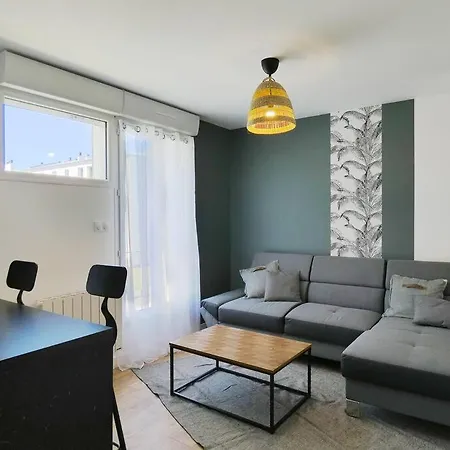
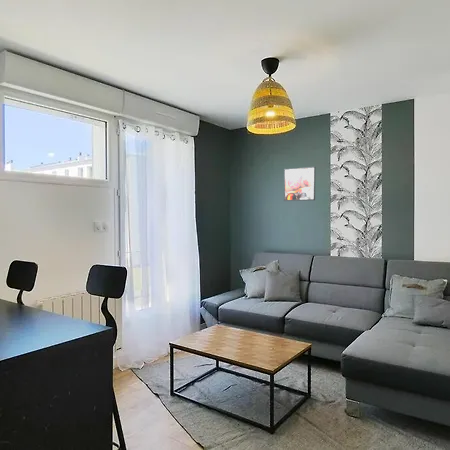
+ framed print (299, 184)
